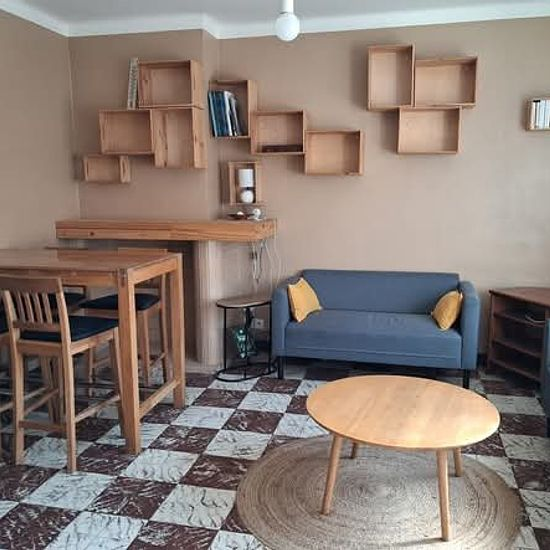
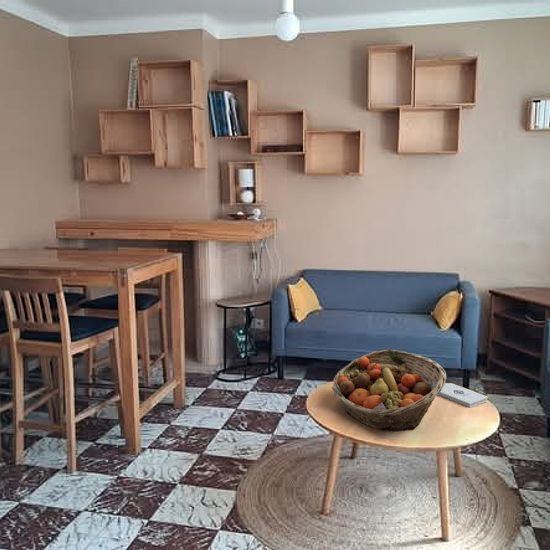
+ notepad (459, 394)
+ fruit basket (387, 388)
